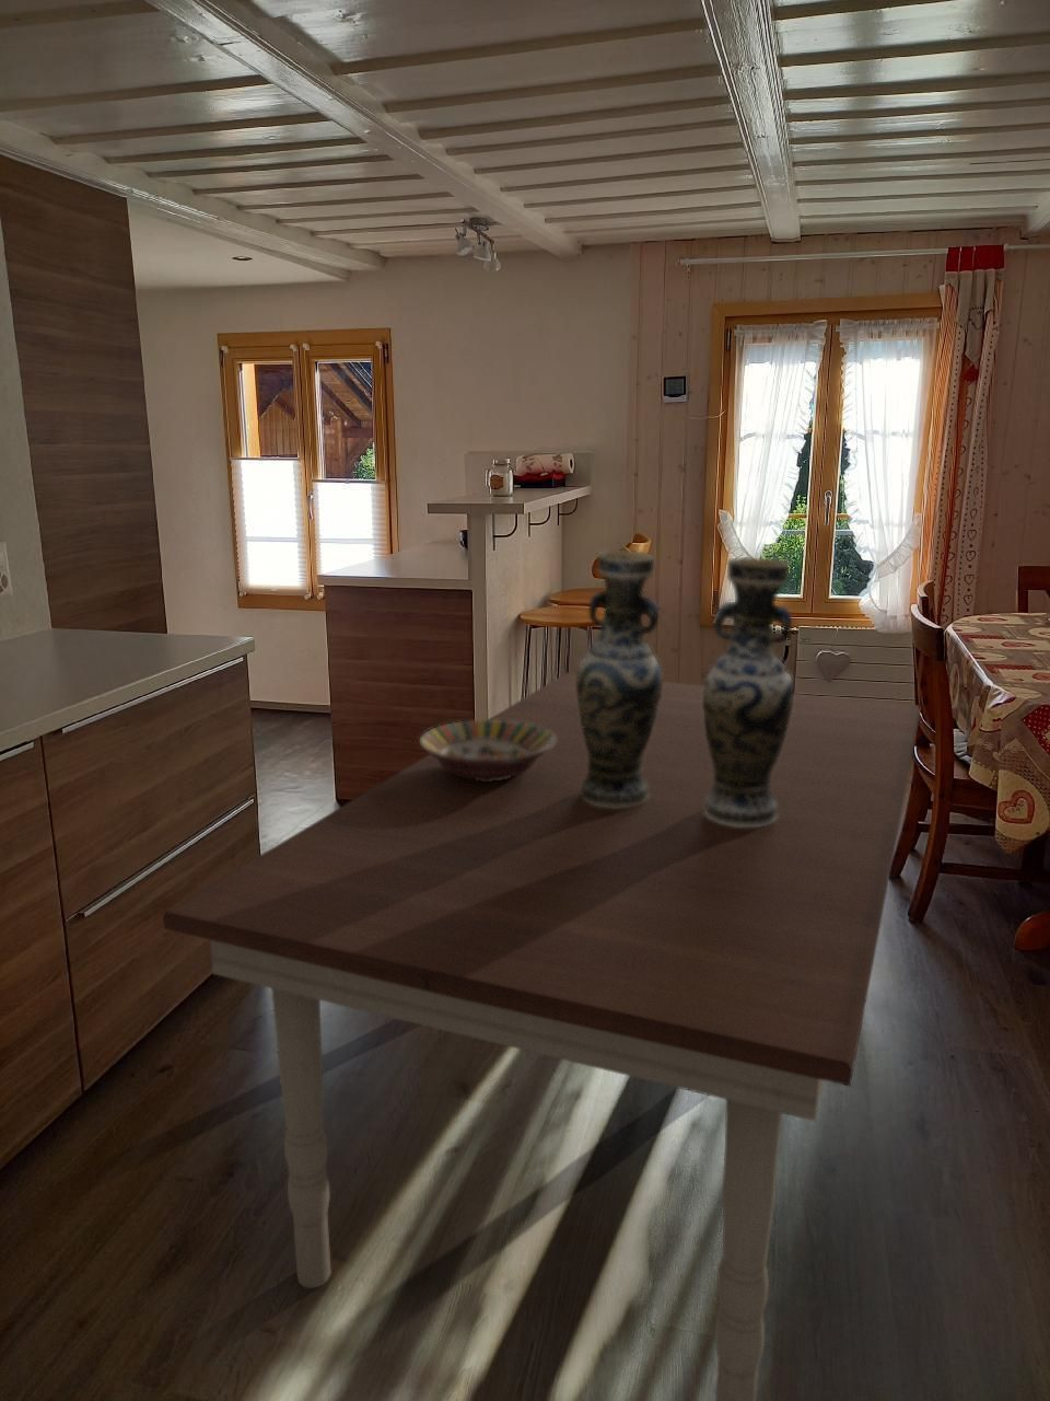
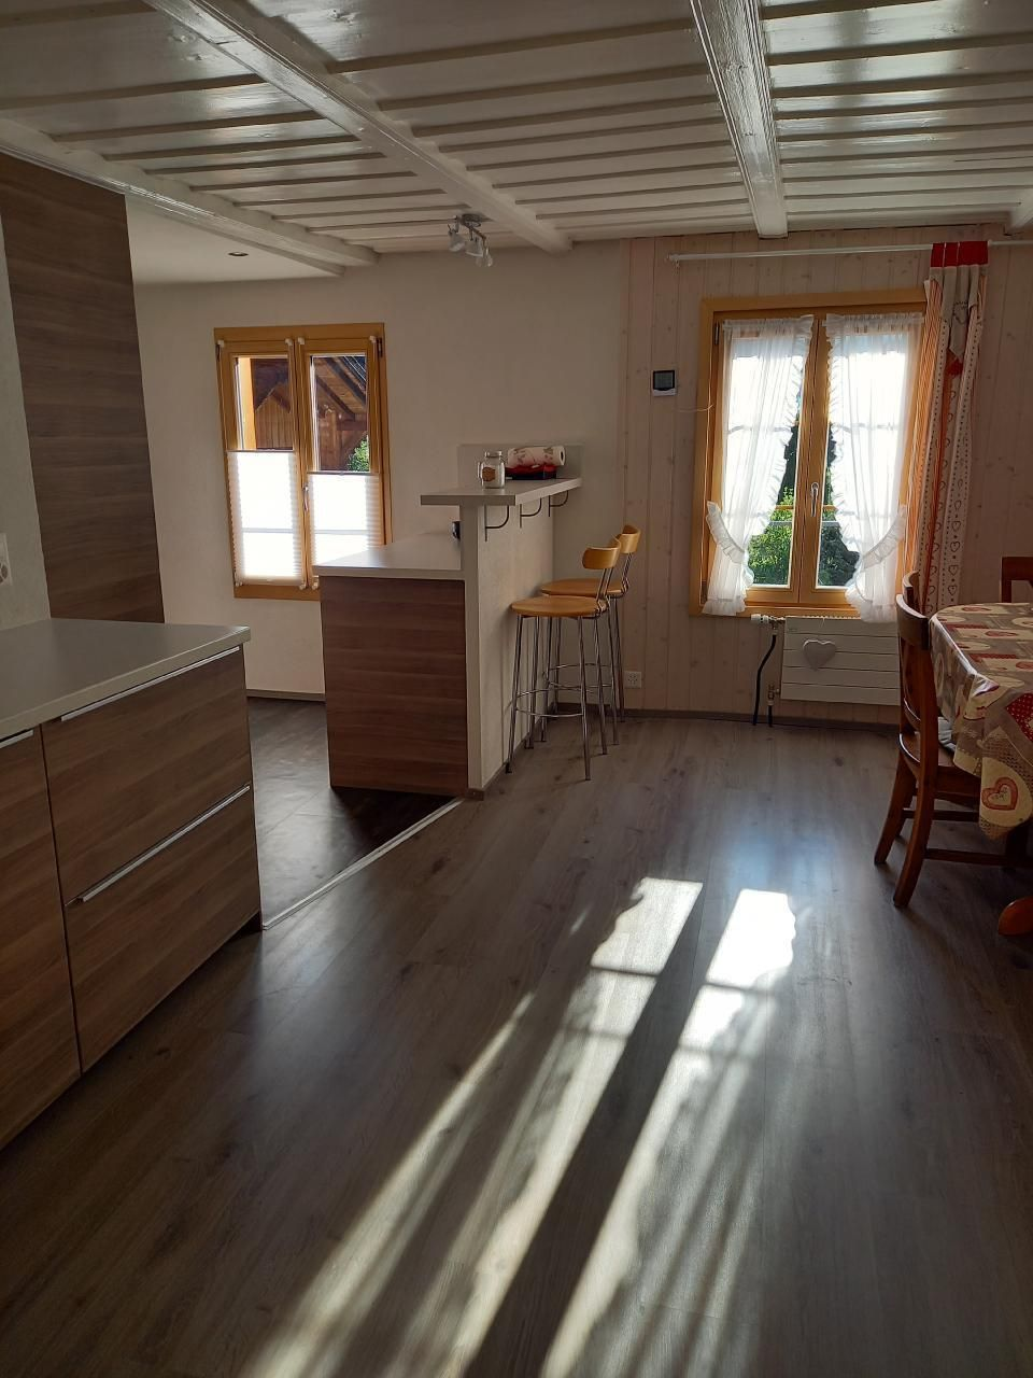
- vase (662, 677)
- dining table (639, 945)
- serving bowl (486, 753)
